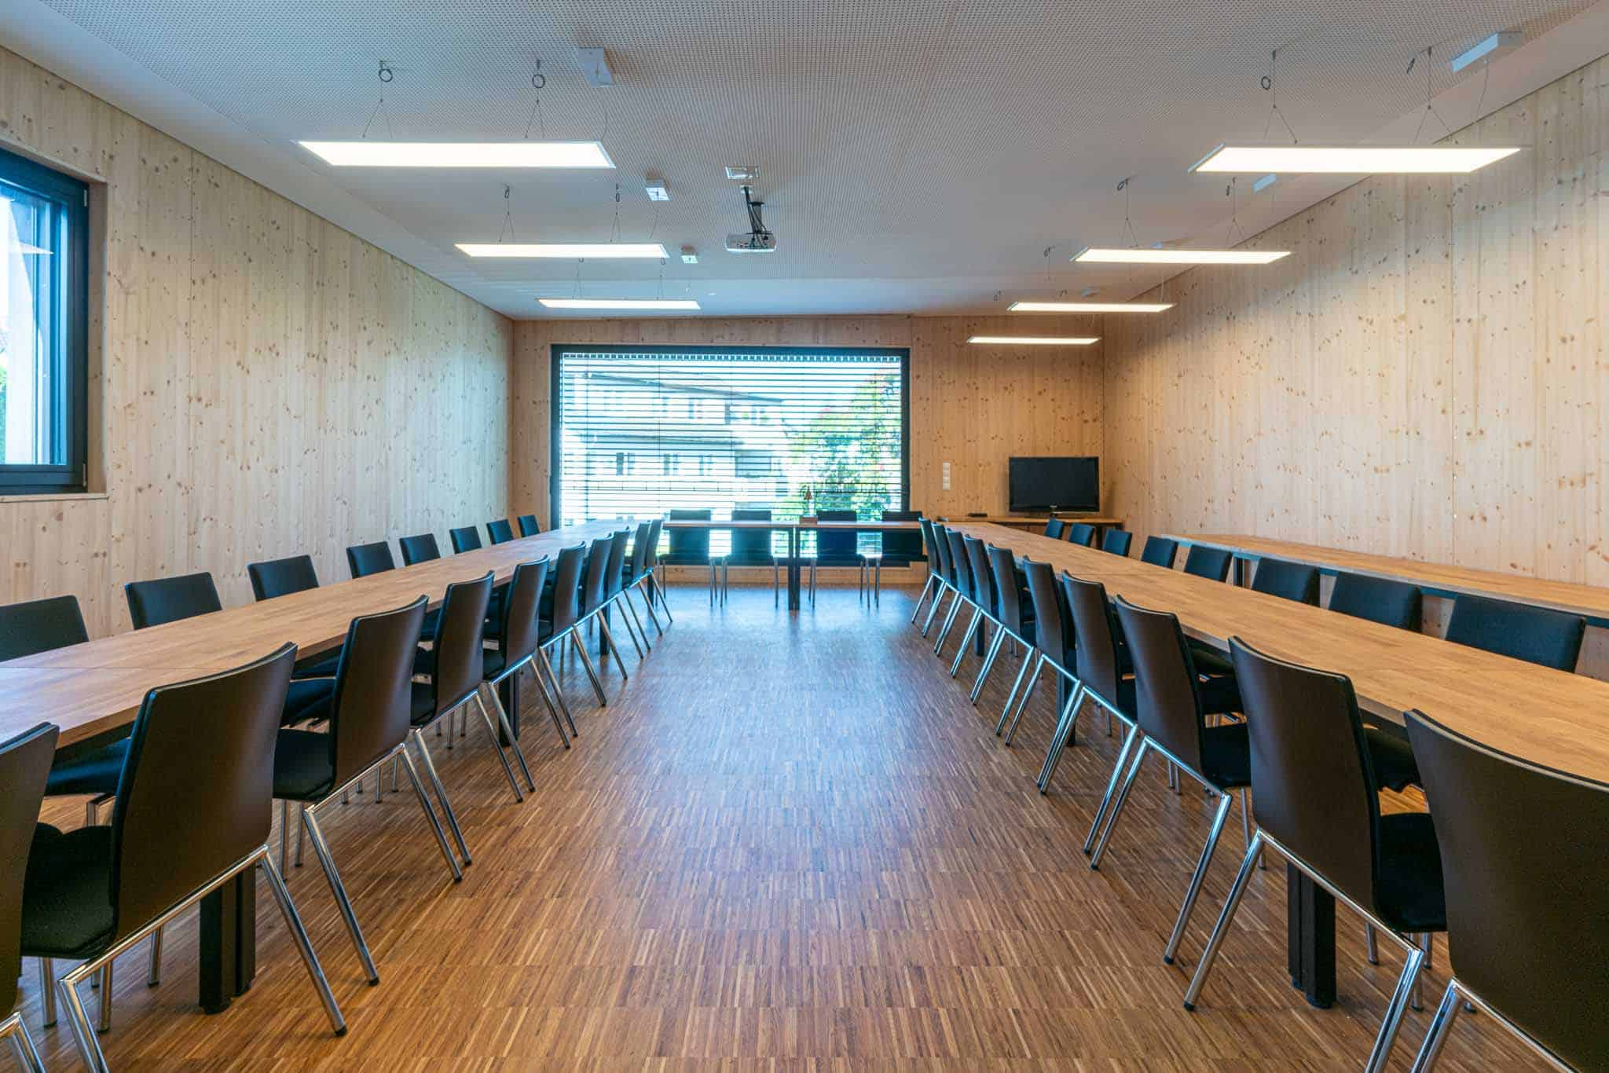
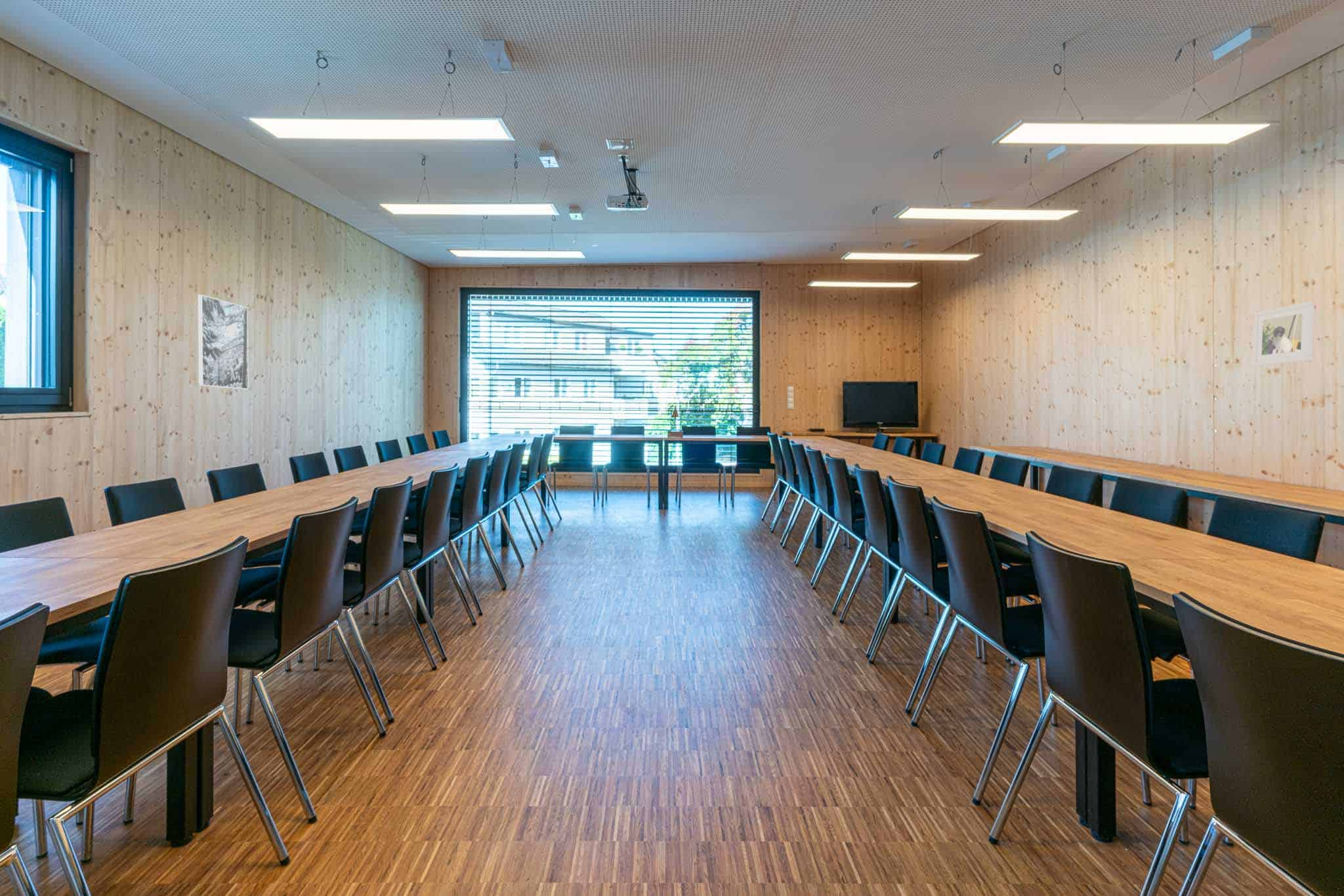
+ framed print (1282, 335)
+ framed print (224, 344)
